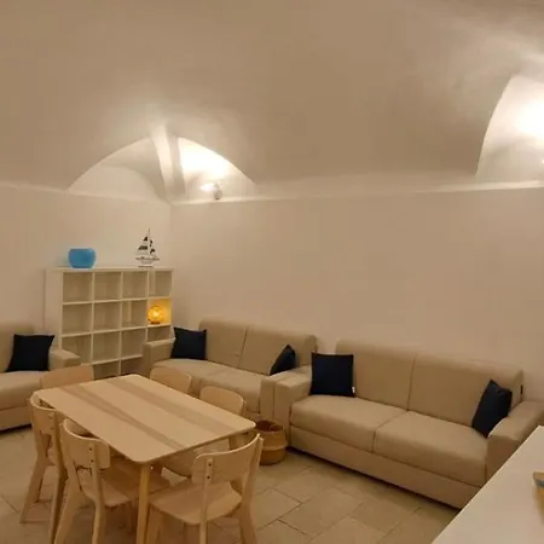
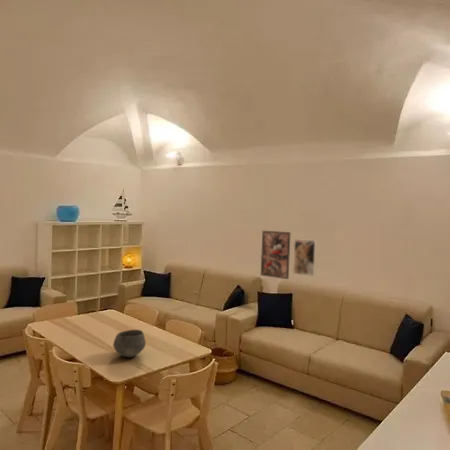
+ bowl (129, 343)
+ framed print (304, 257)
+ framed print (275, 254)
